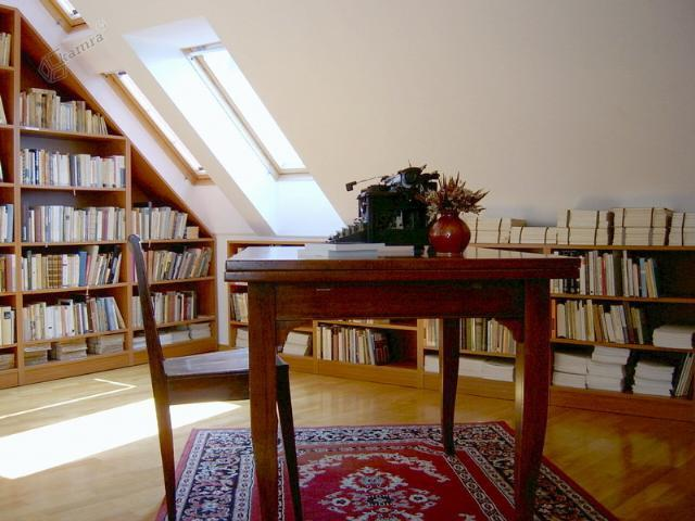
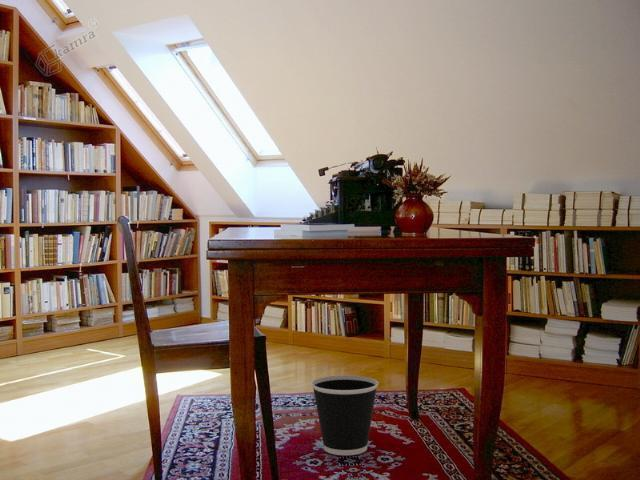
+ wastebasket (345, 415)
